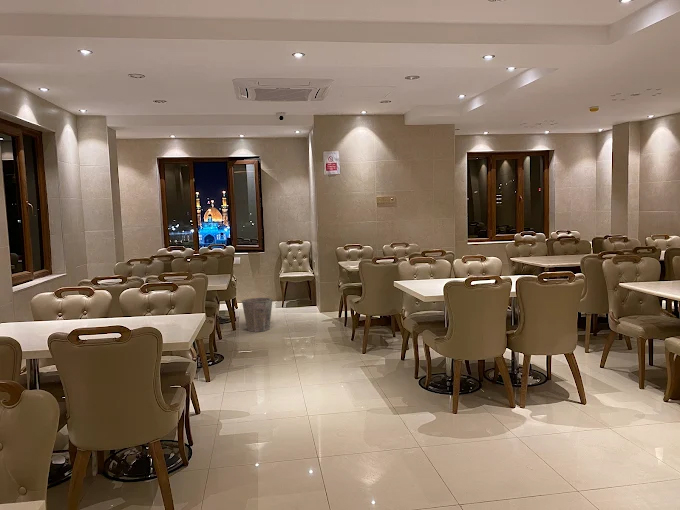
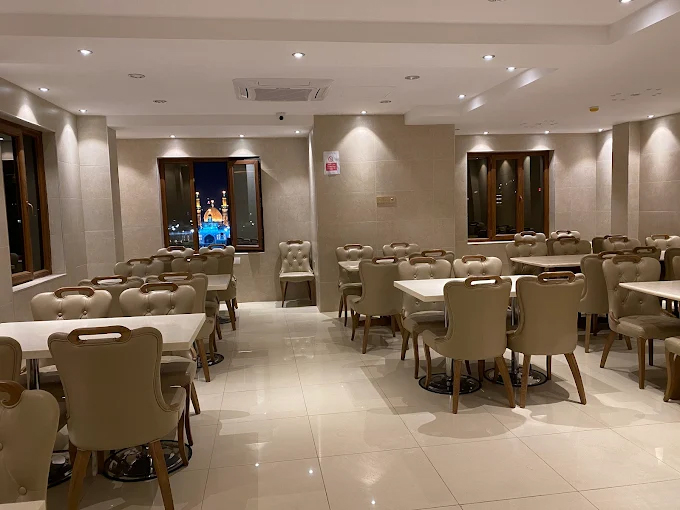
- waste bin (257, 314)
